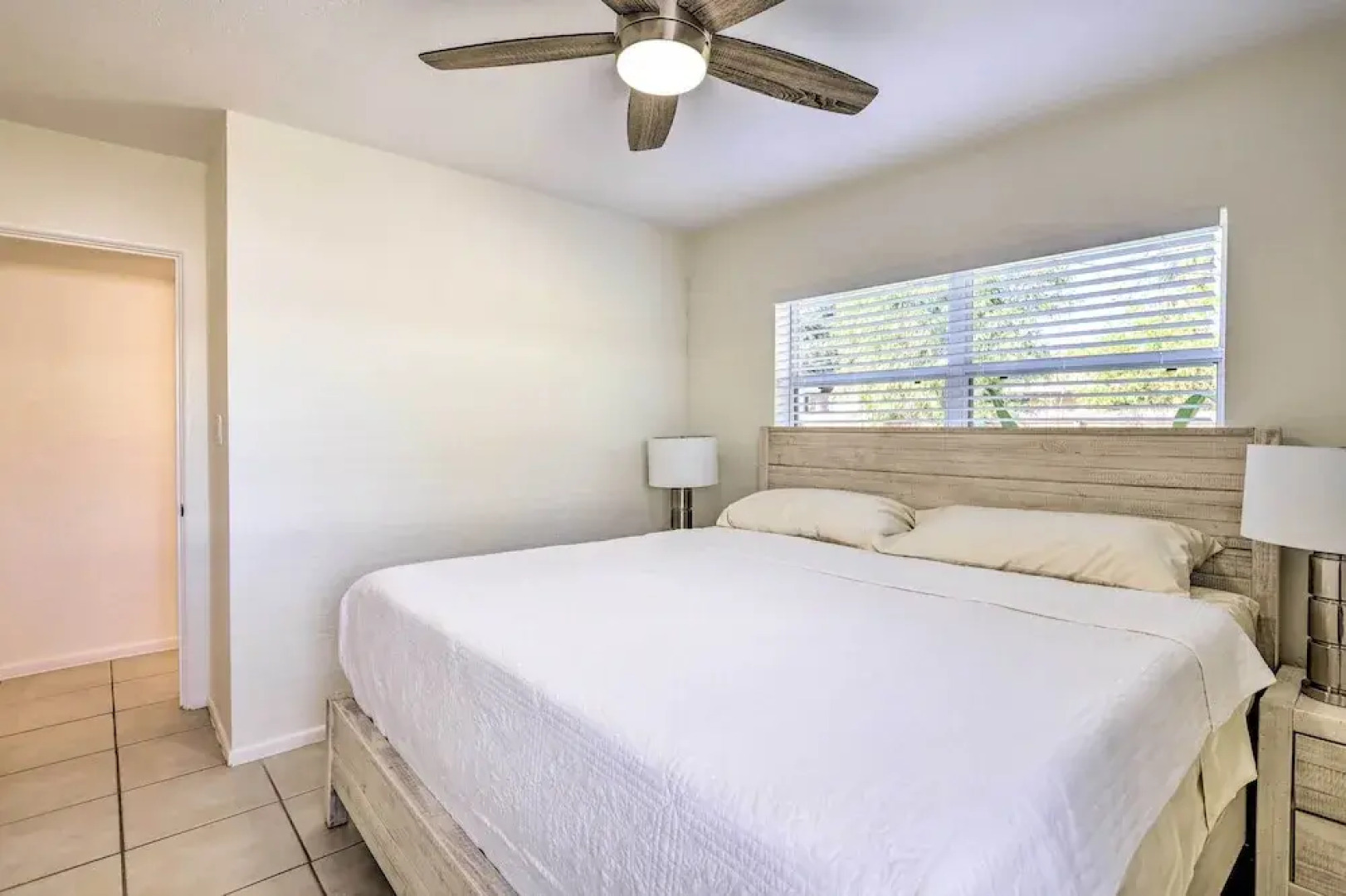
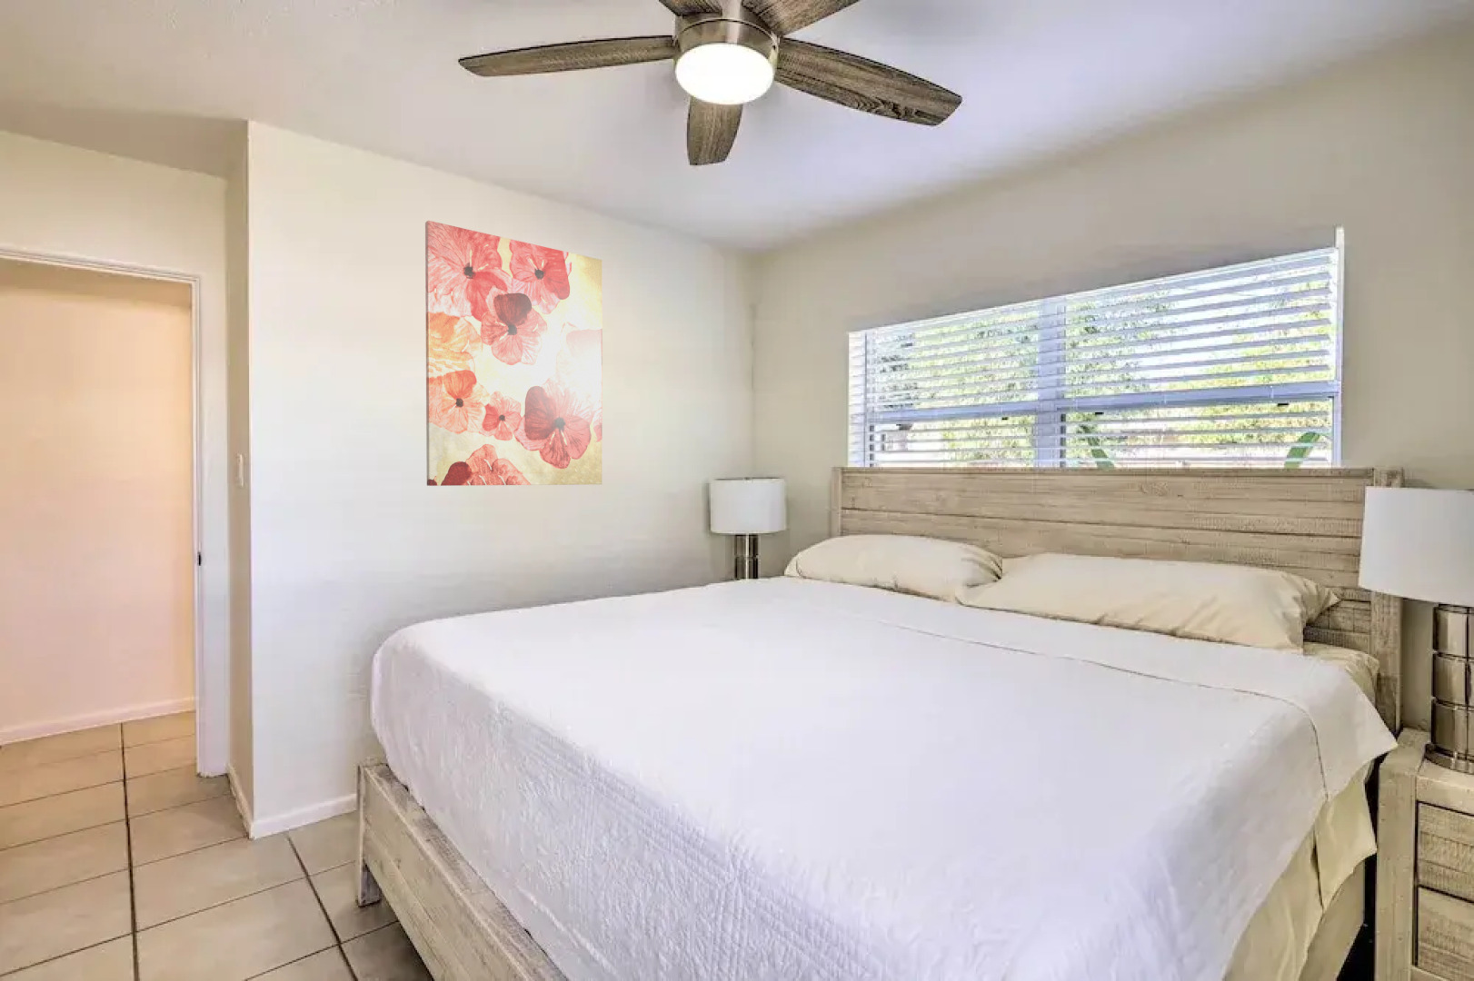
+ wall art (520, 365)
